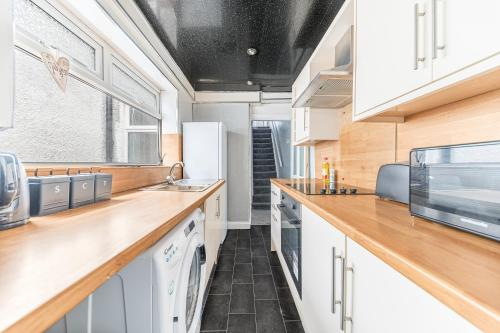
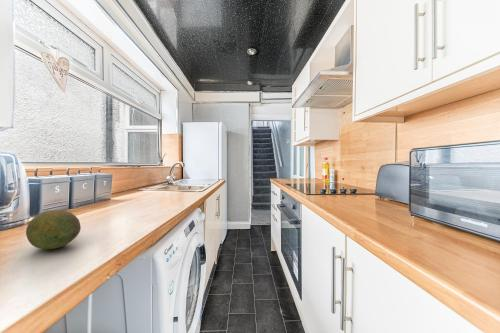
+ fruit (54, 229)
